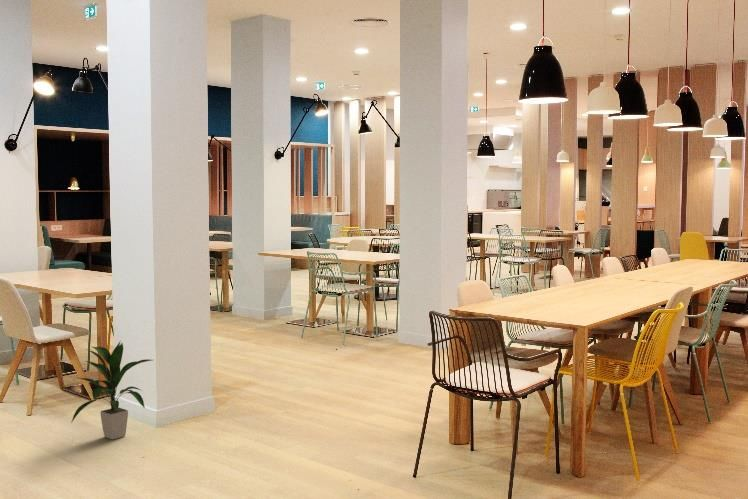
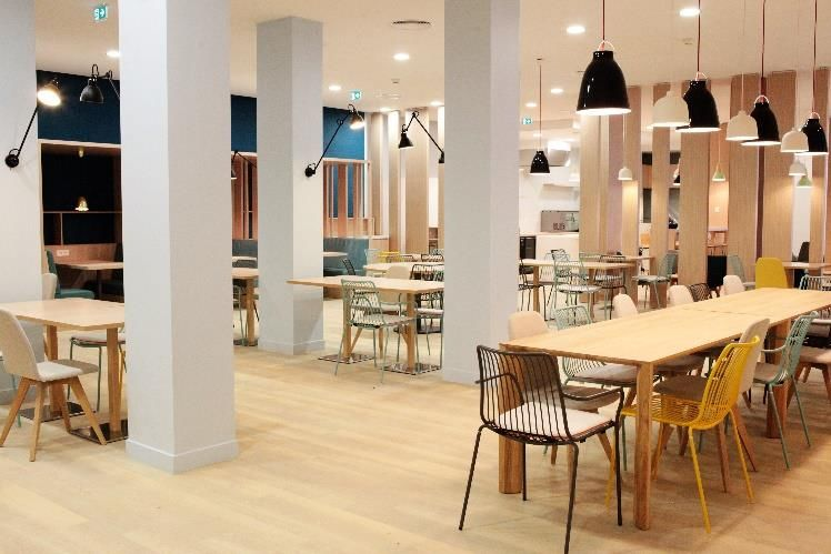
- indoor plant (109, 388)
